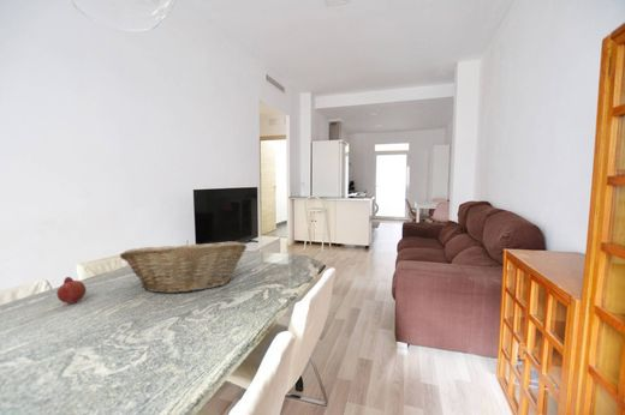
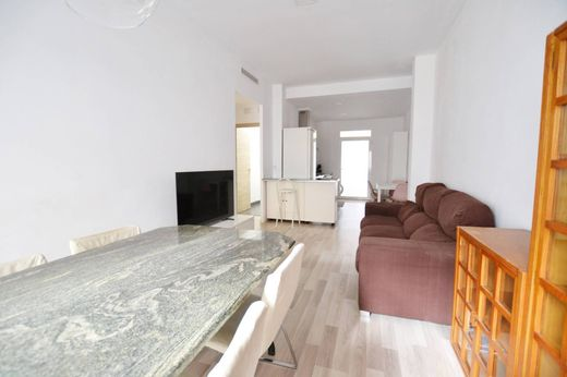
- fruit (71, 289)
- fruit basket (189, 259)
